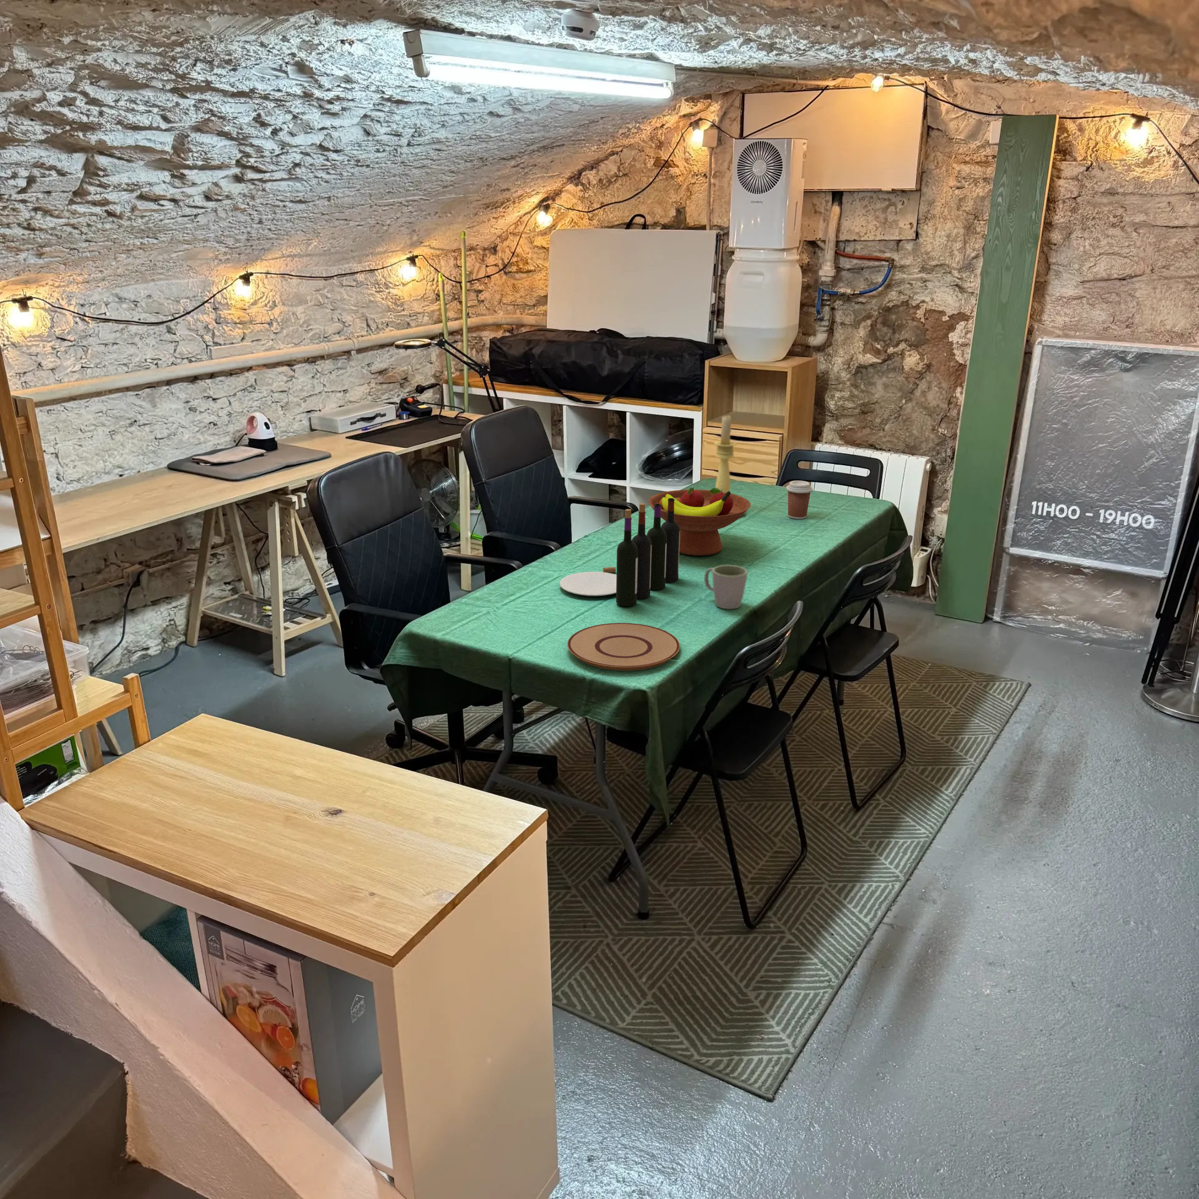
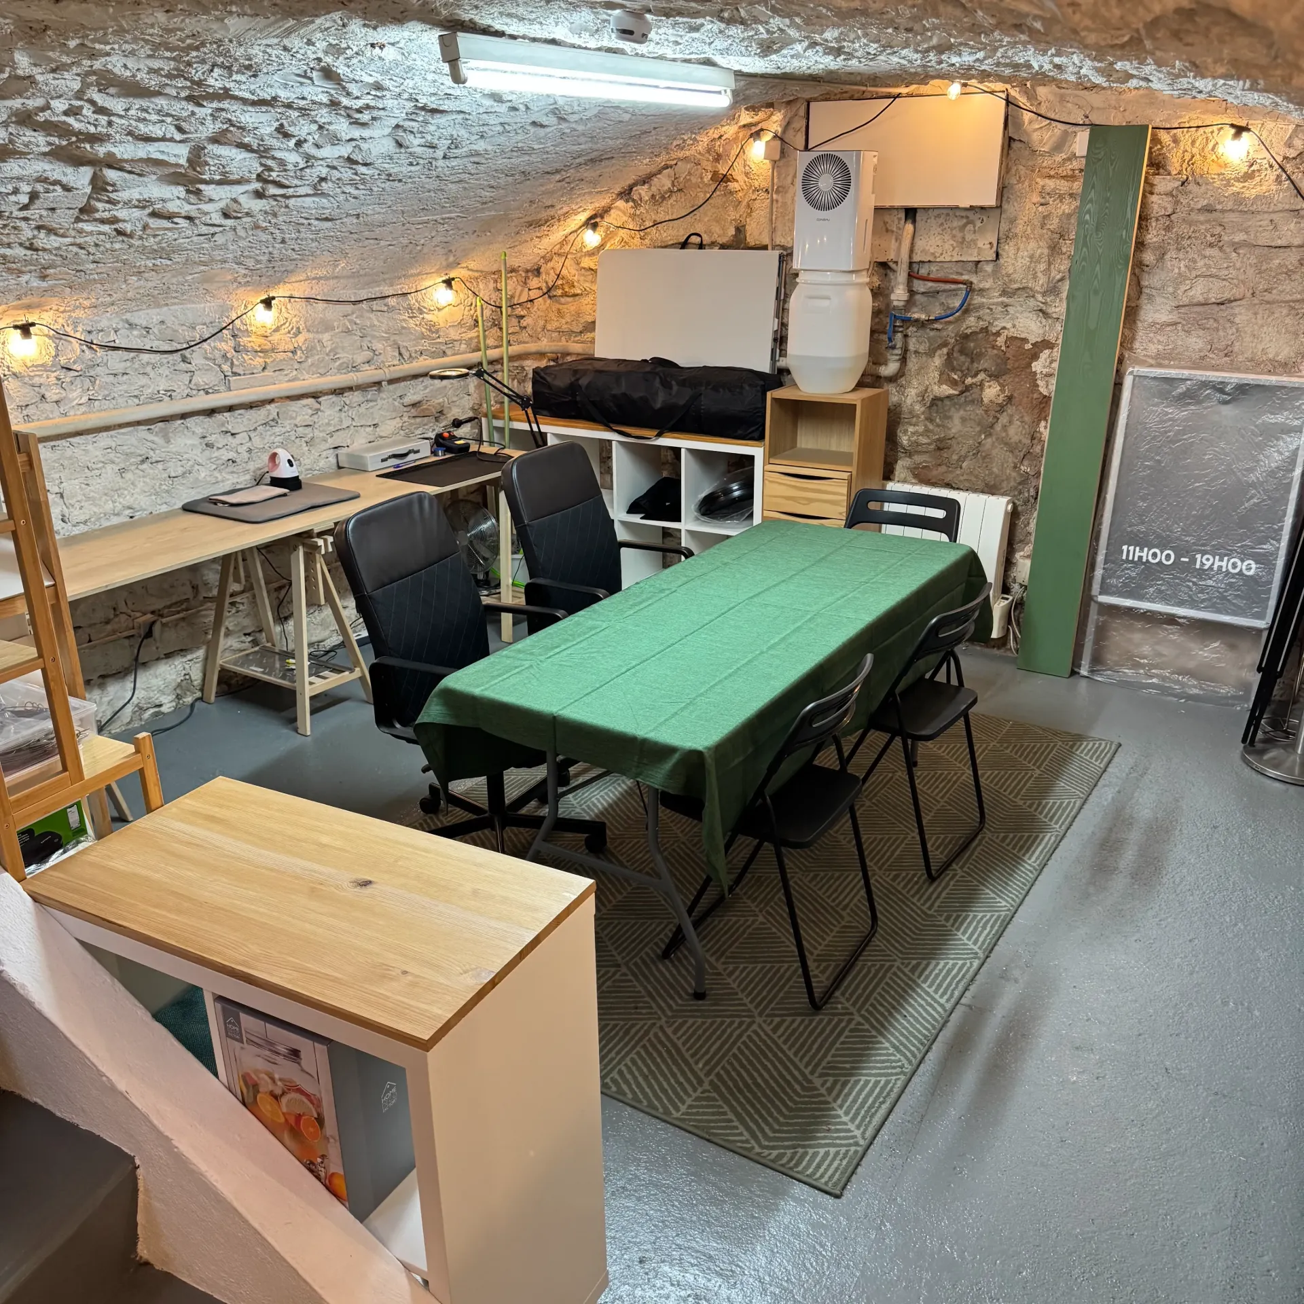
- fruit bowl (698, 516)
- mug (724, 585)
- wine bottle (619, 544)
- plate (624, 647)
- candle holder (724, 464)
- coffee cup (798, 500)
